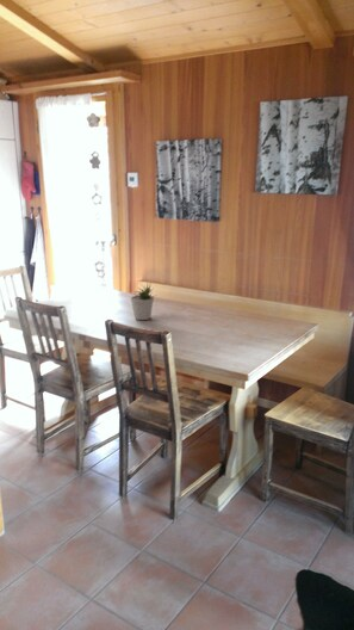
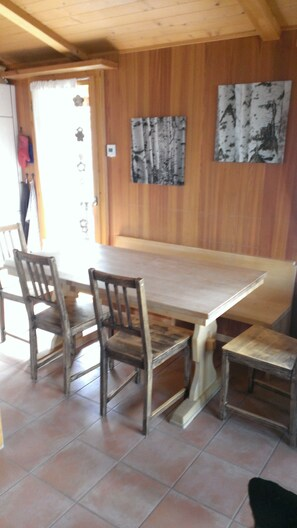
- potted plant (143, 301)
